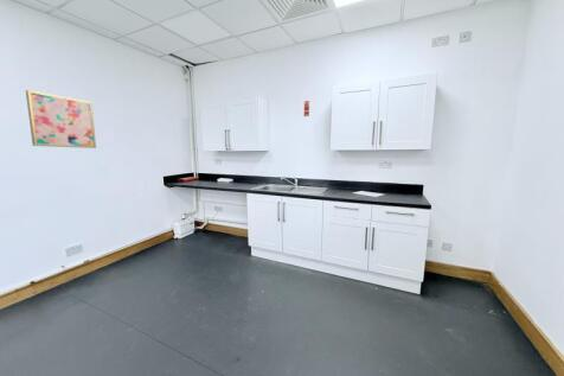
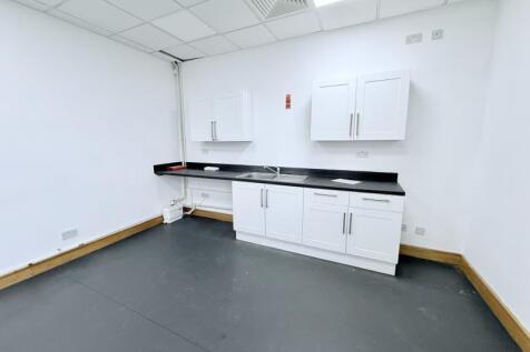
- wall art (64, 122)
